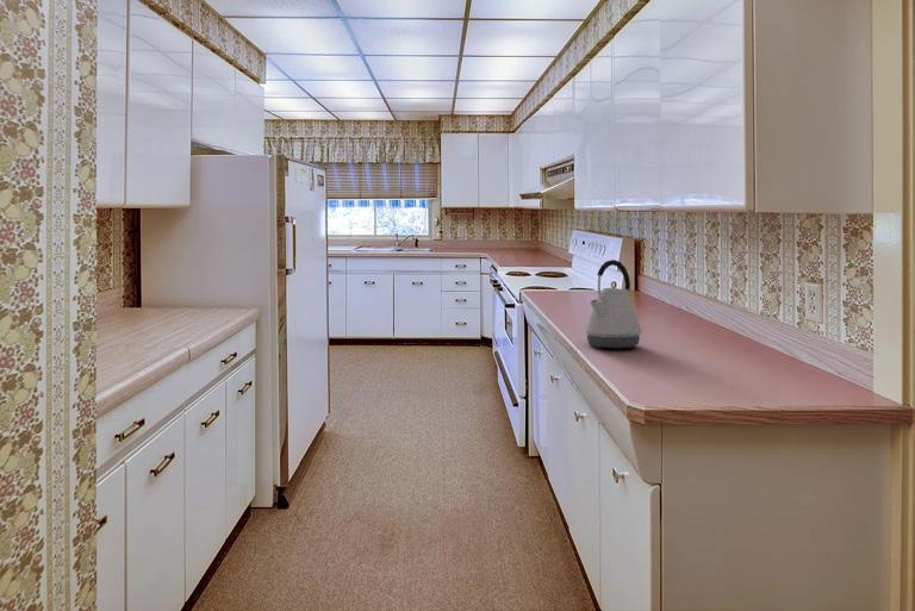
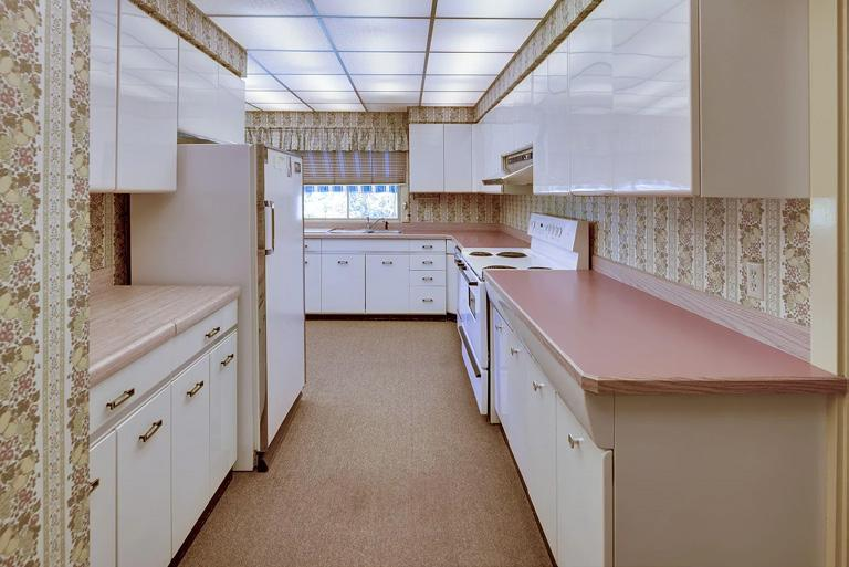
- kettle (611, 303)
